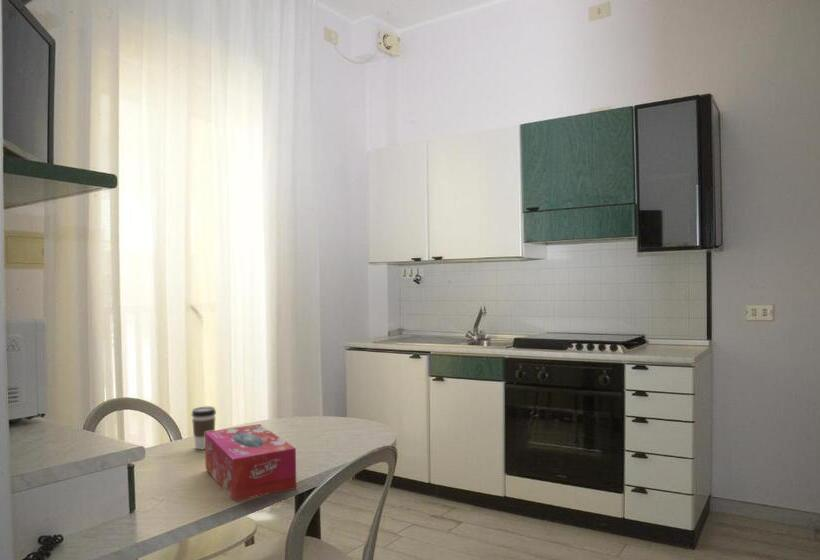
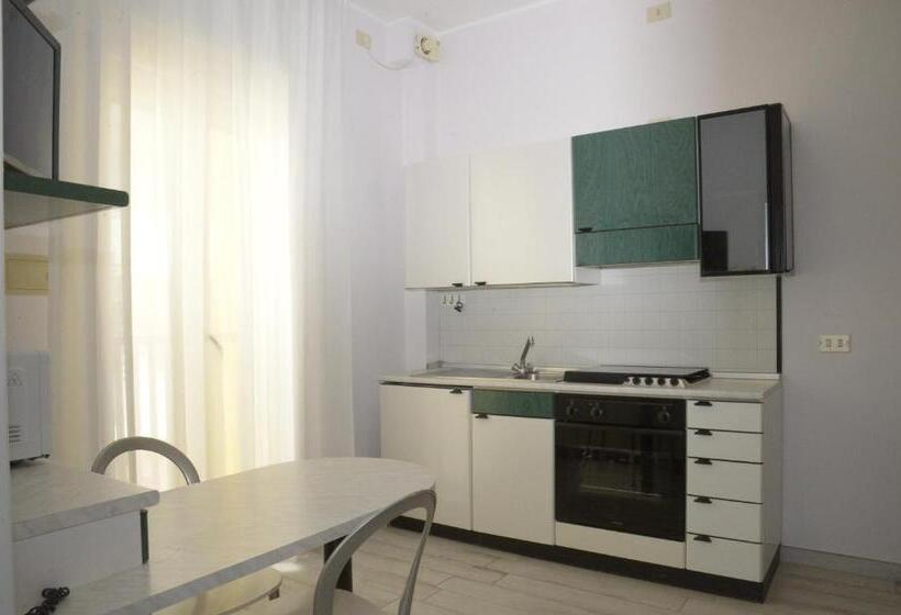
- coffee cup (204, 427)
- tissue box (248, 458)
